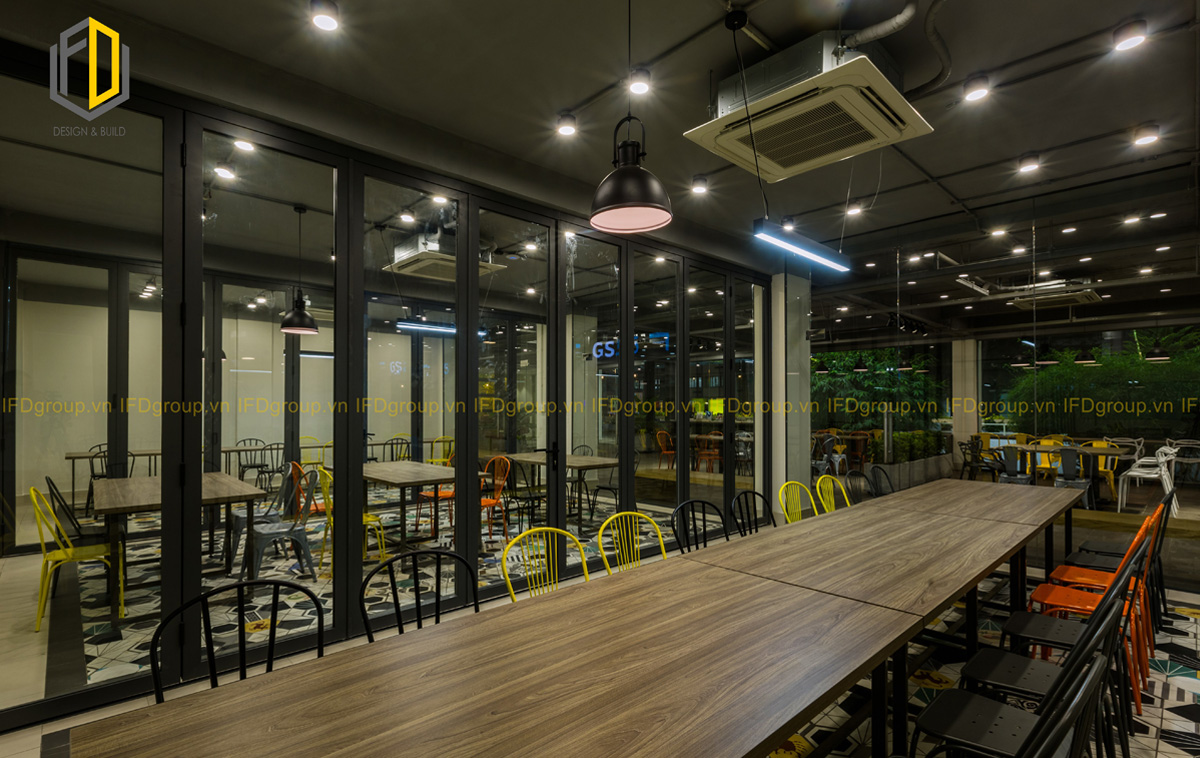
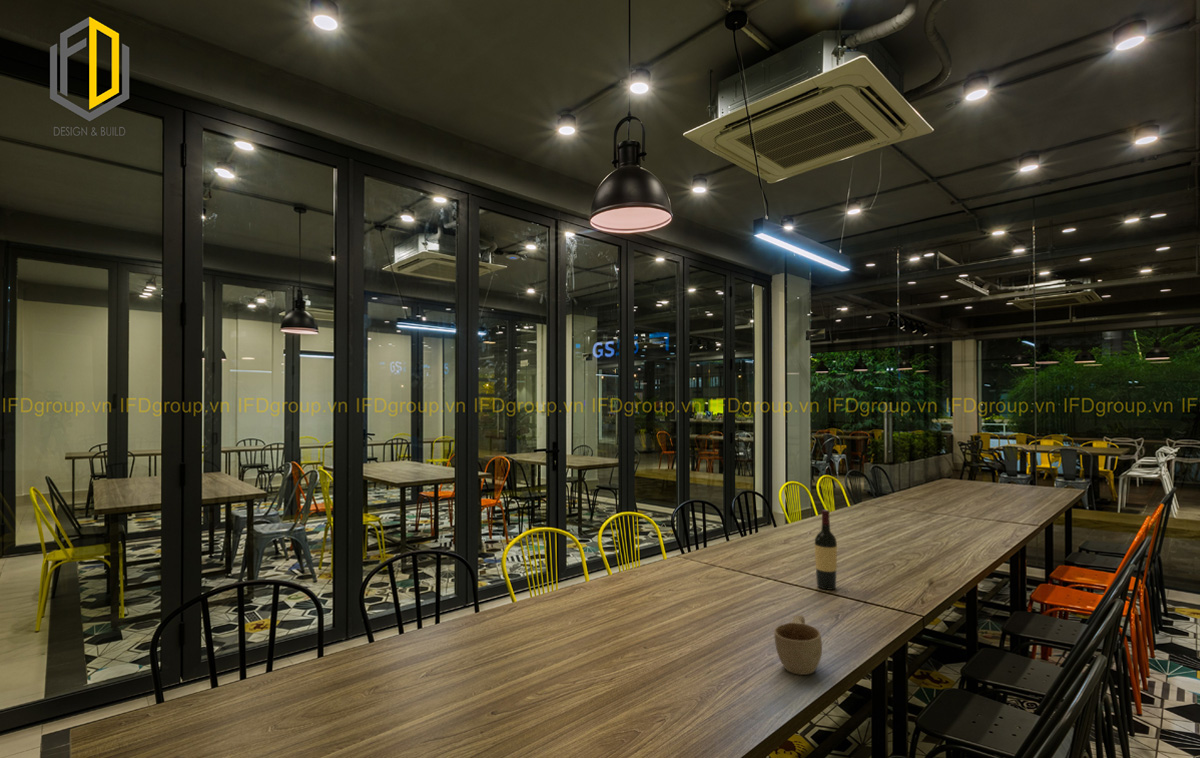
+ cup (800, 645)
+ wine bottle (825, 548)
